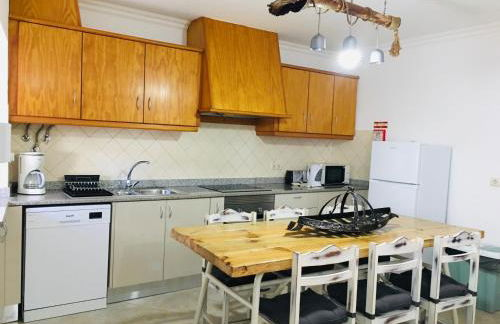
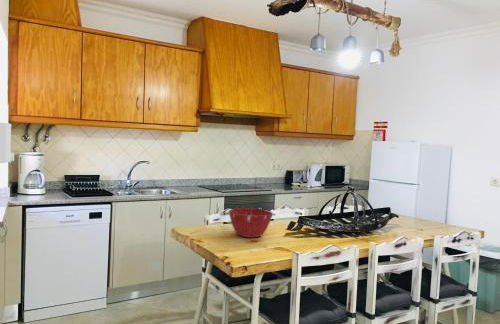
+ mixing bowl (250, 223)
